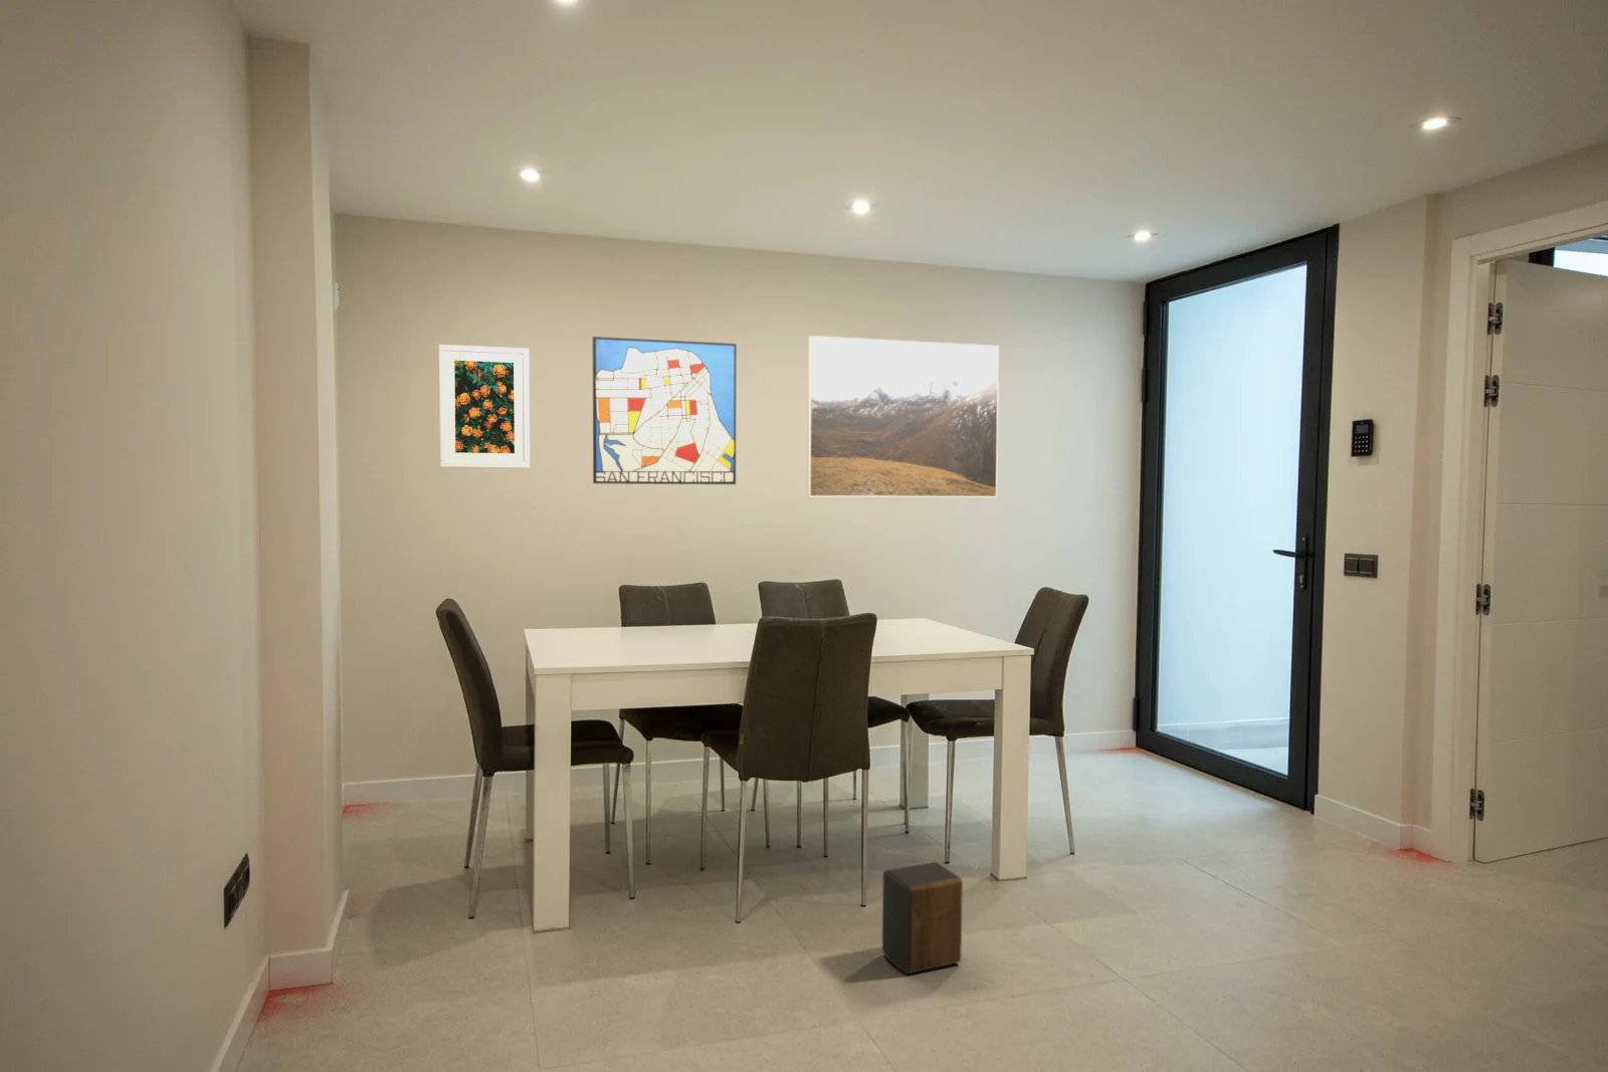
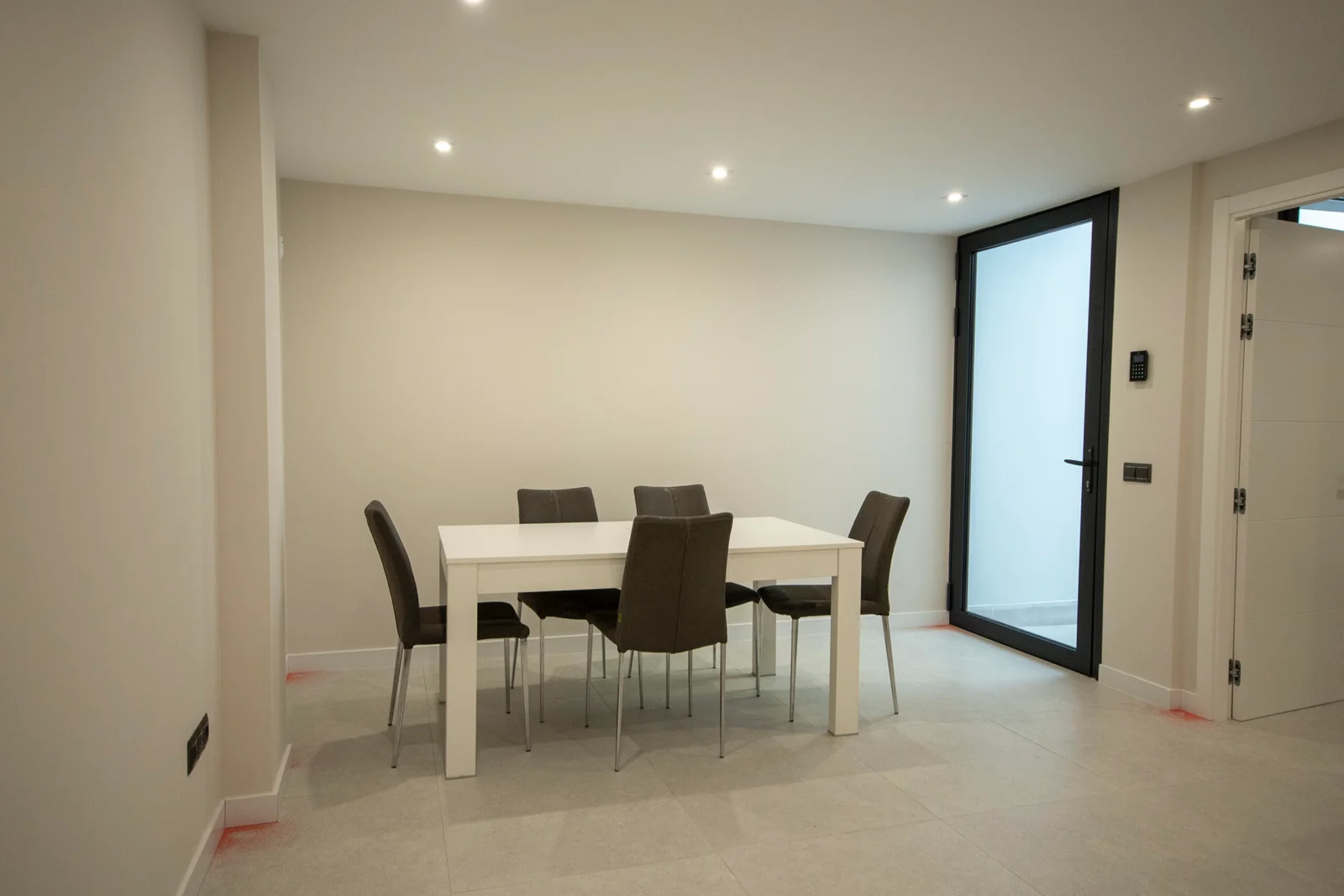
- speaker (921, 916)
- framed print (904, 419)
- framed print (485, 407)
- wall art (665, 412)
